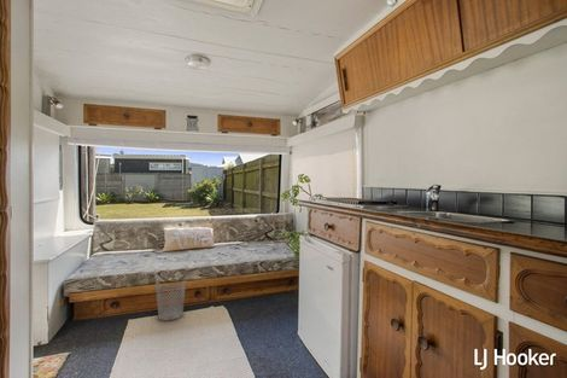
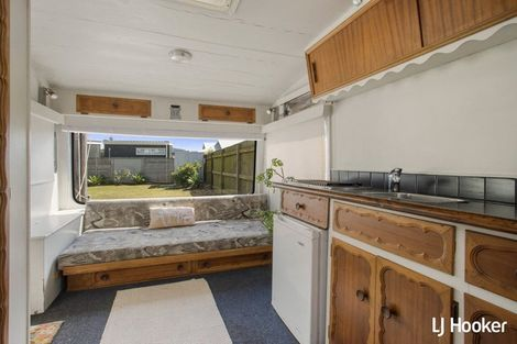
- wastebasket (170, 298)
